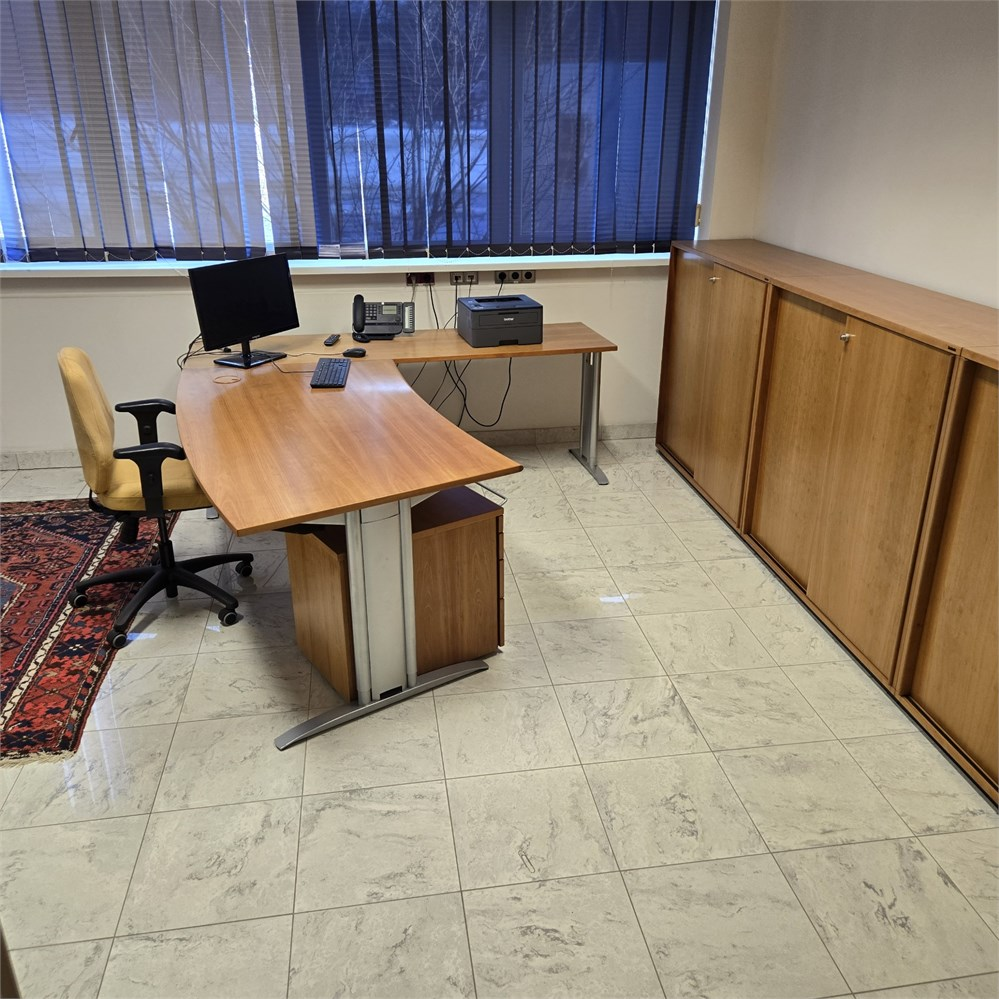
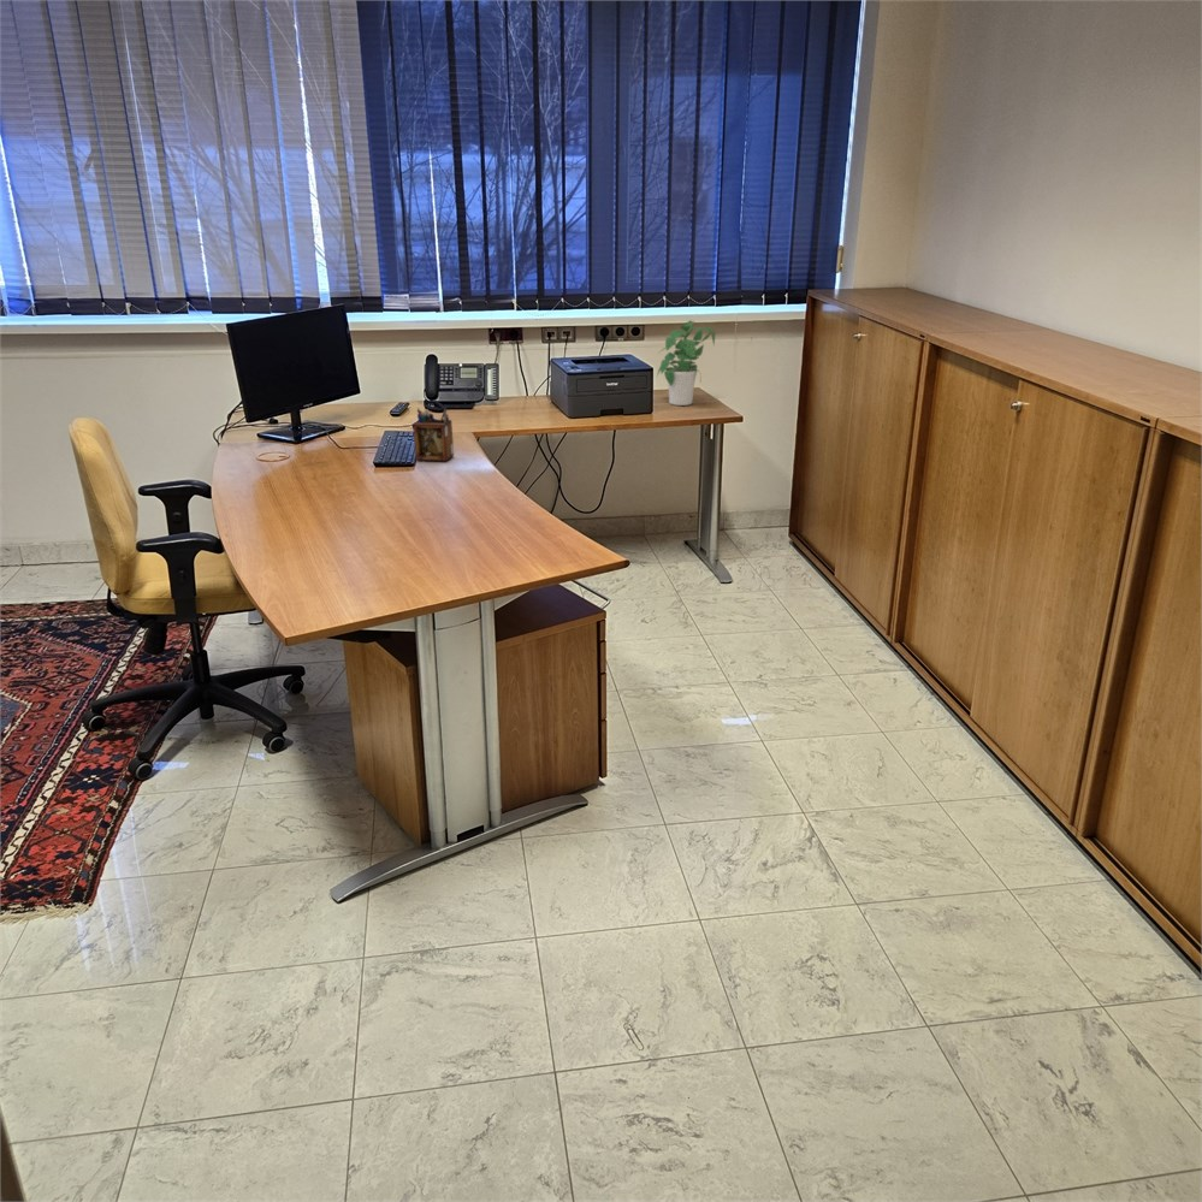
+ potted plant (685, 362)
+ desk organizer (433, 432)
